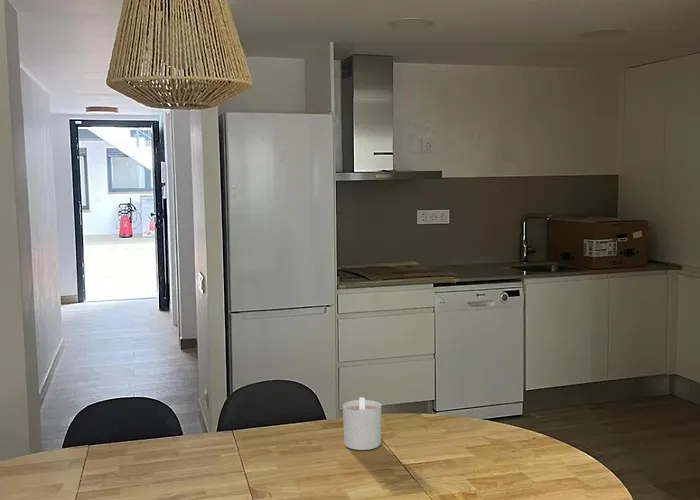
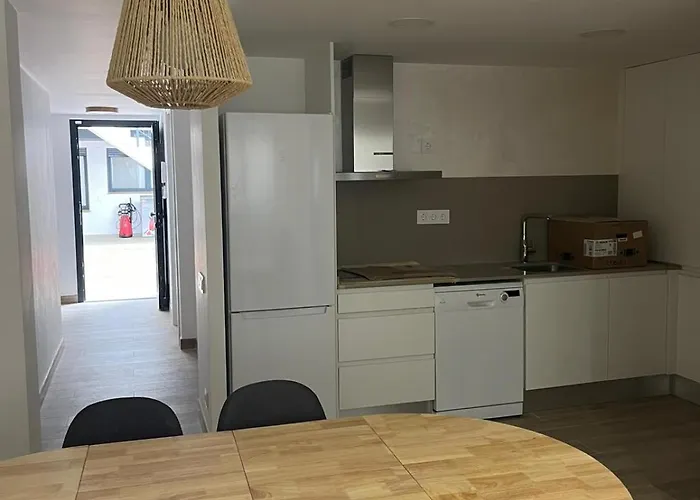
- candle (362, 420)
